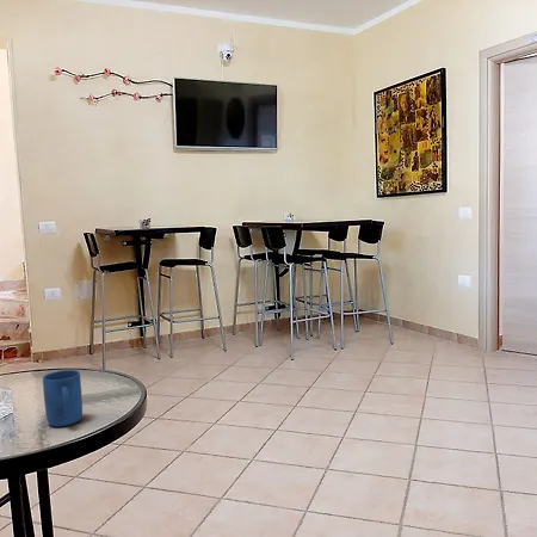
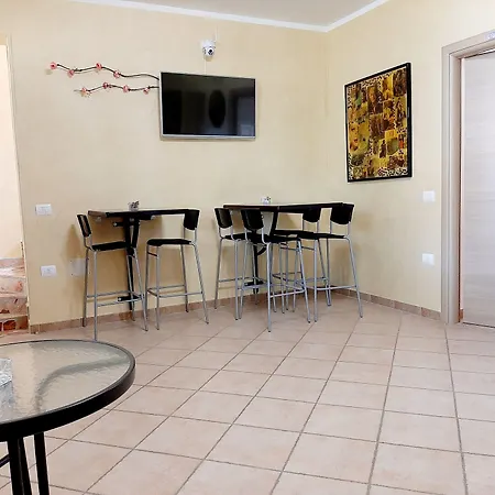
- mug (63, 400)
